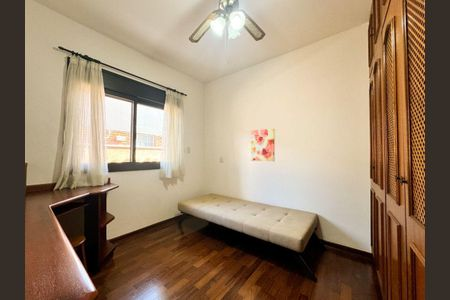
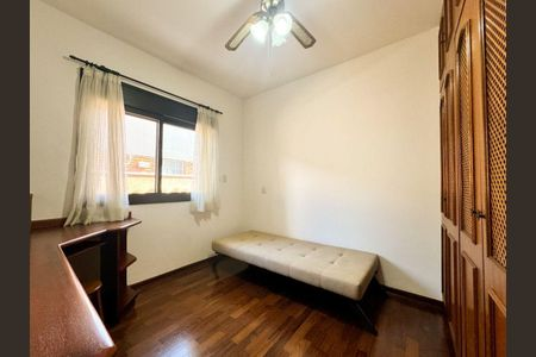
- wall art (262, 145)
